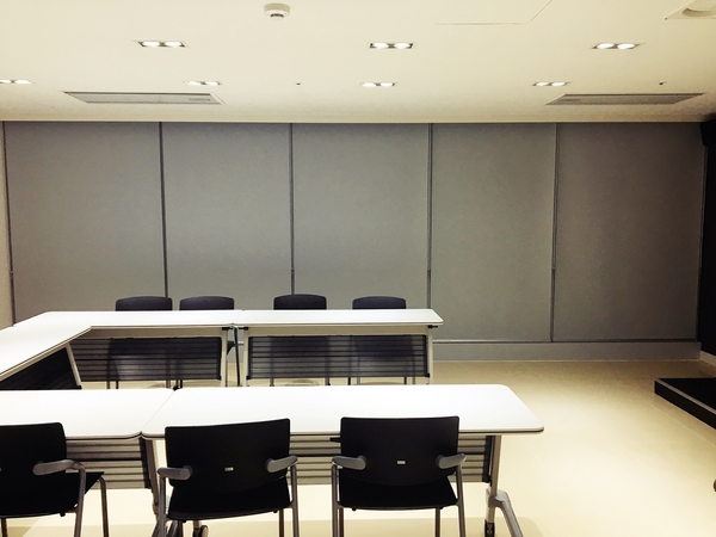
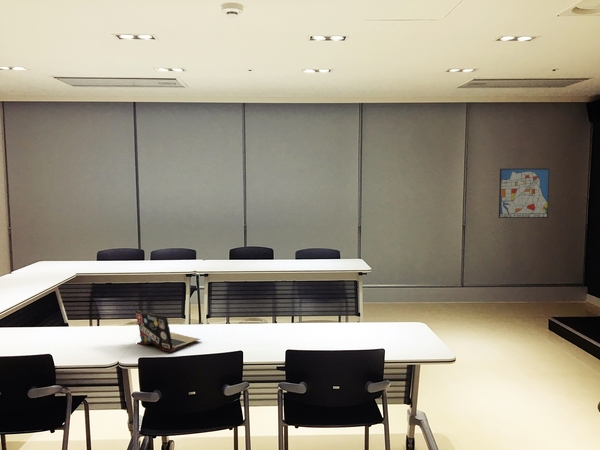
+ wall art (523, 193)
+ laptop (168, 326)
